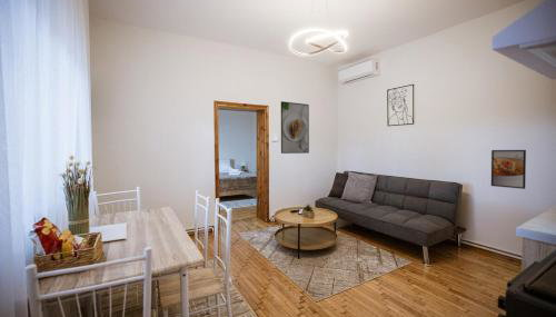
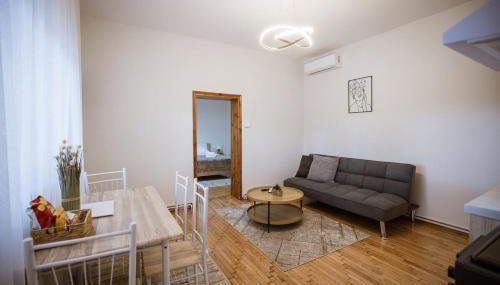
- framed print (295, 128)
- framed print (507, 168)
